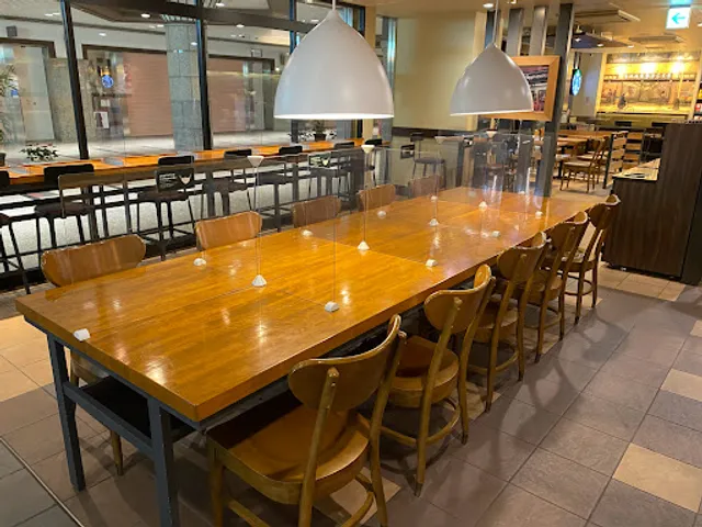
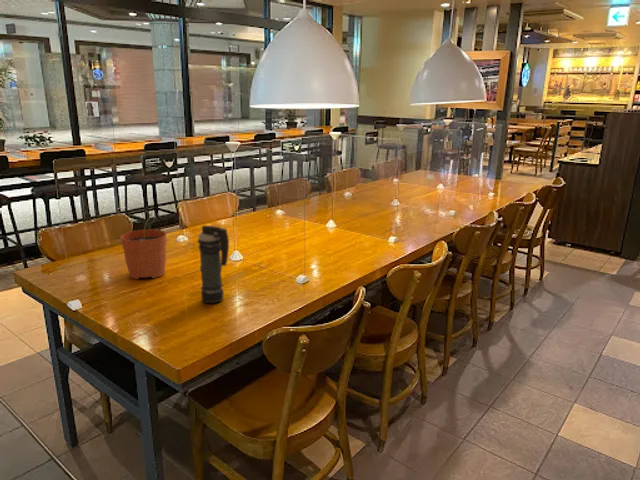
+ plant pot (144, 244)
+ smoke grenade (214, 264)
